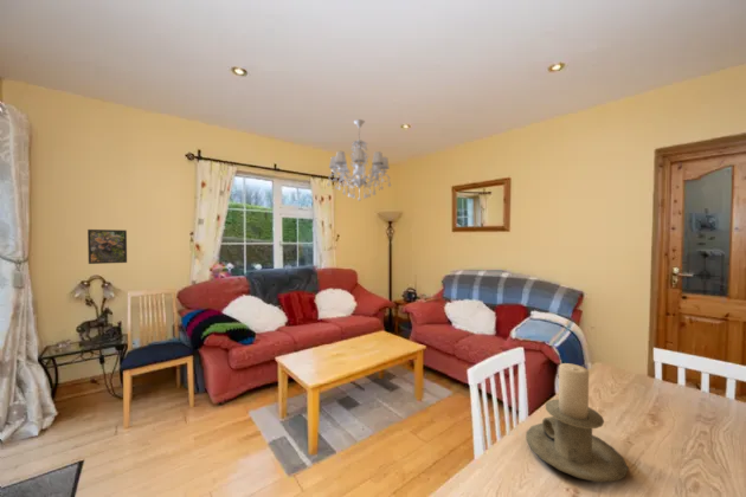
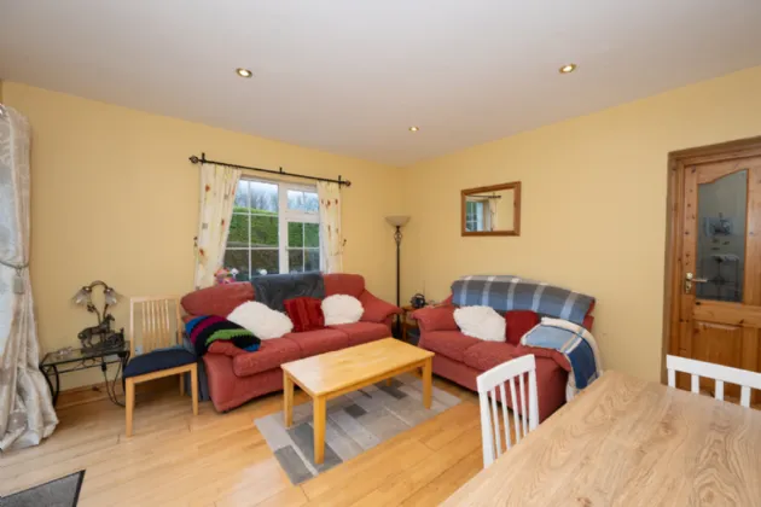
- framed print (108, 246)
- candle holder (573, 409)
- chandelier (359, 161)
